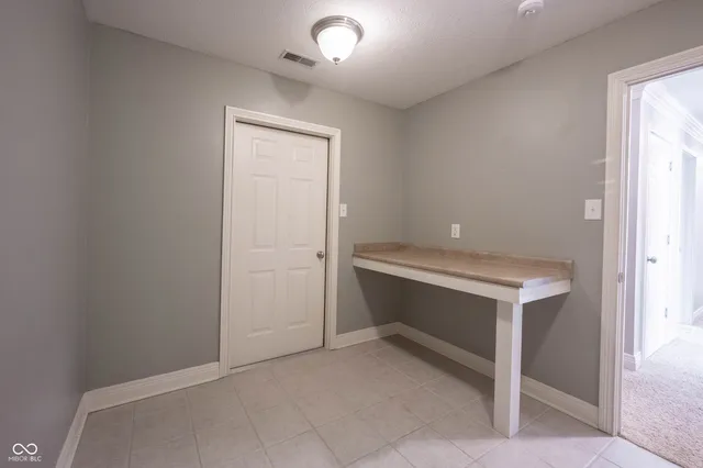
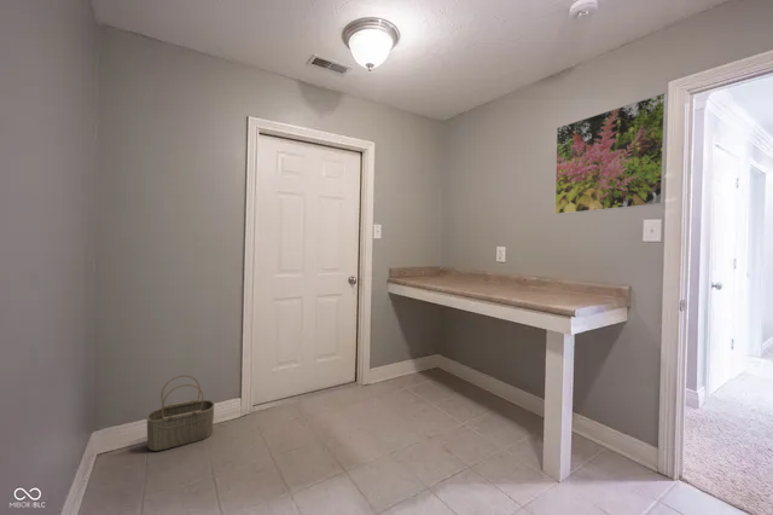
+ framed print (604, 161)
+ wicker basket (181, 409)
